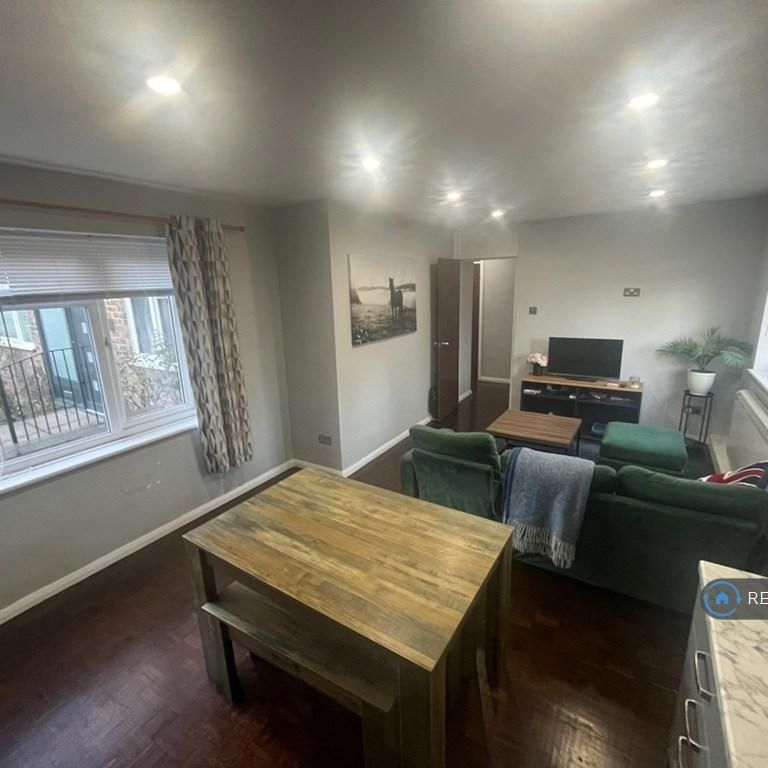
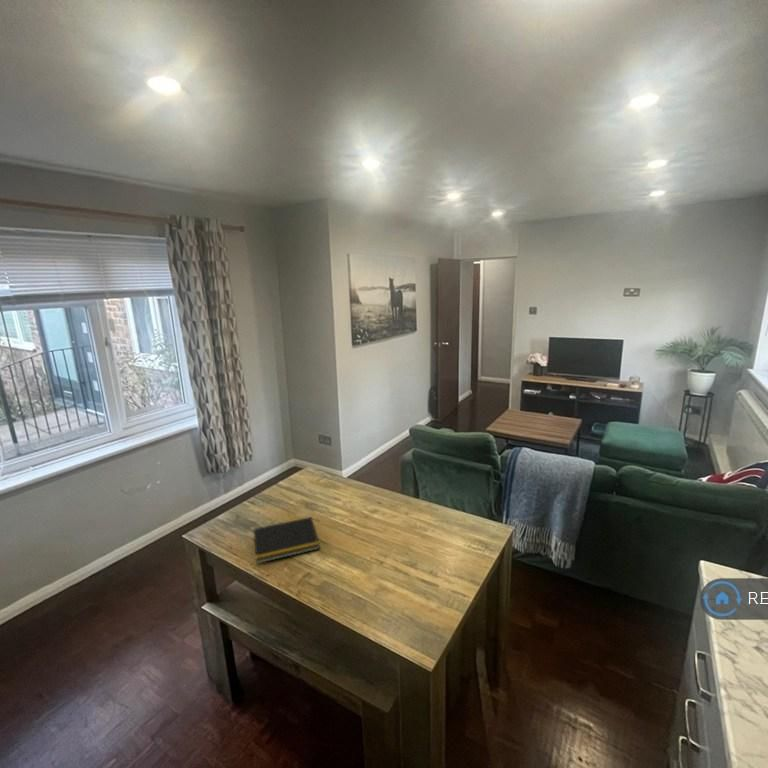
+ notepad (285, 538)
